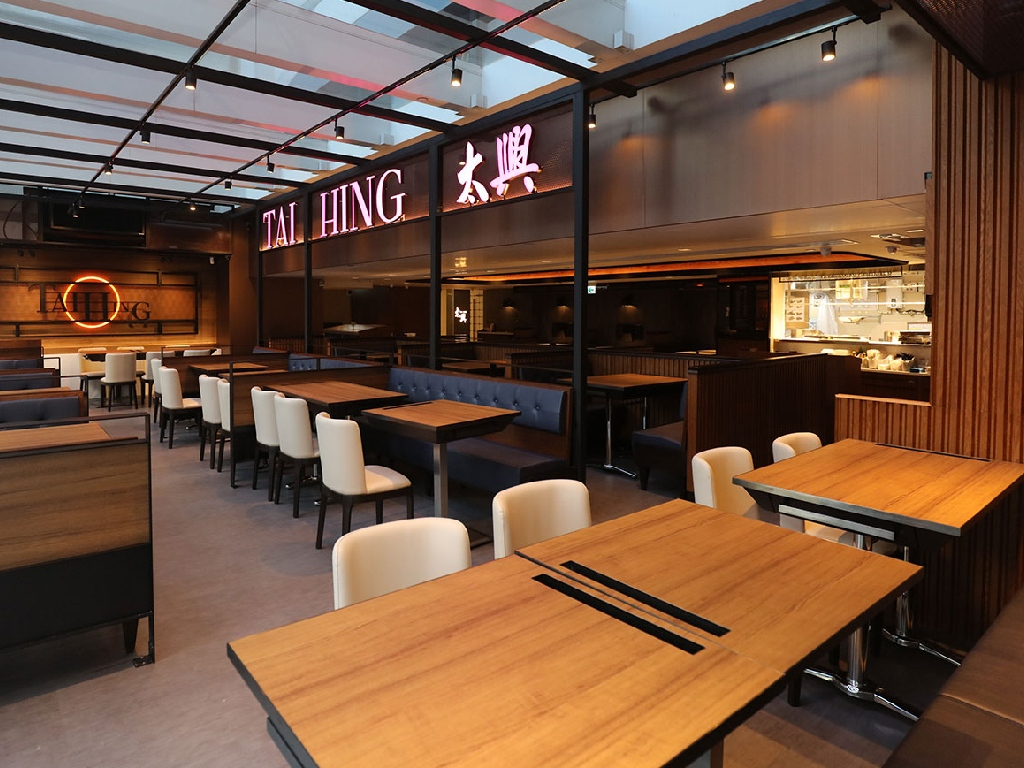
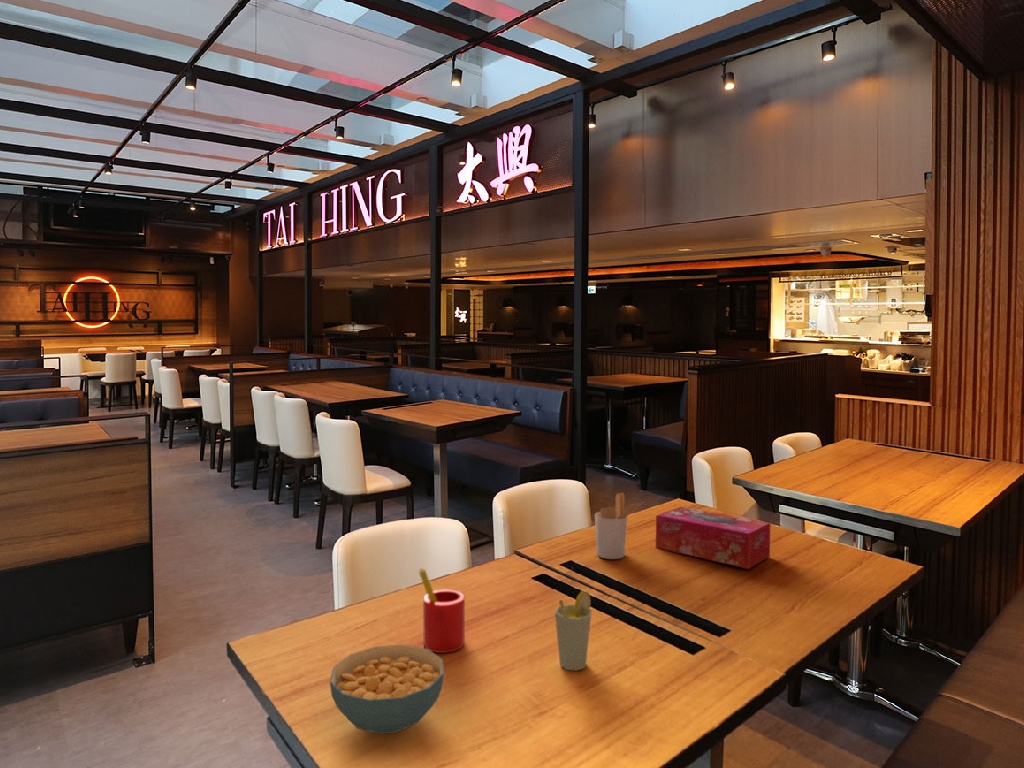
+ tissue box (711, 535)
+ straw (440, 604)
+ cereal bowl (388, 697)
+ cup (575, 627)
+ utensil holder (618, 526)
